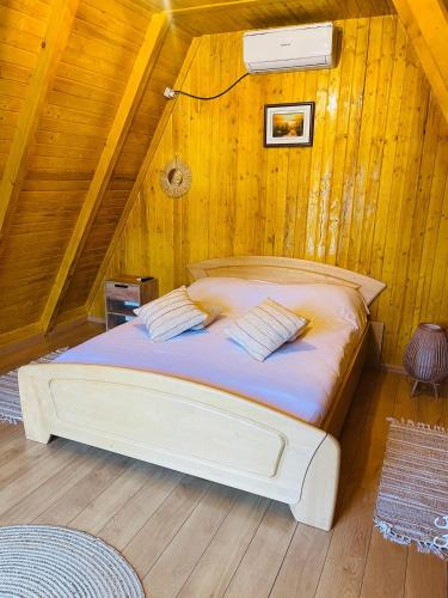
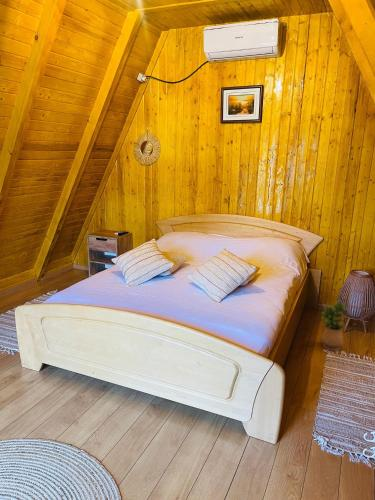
+ potted plant (331, 323)
